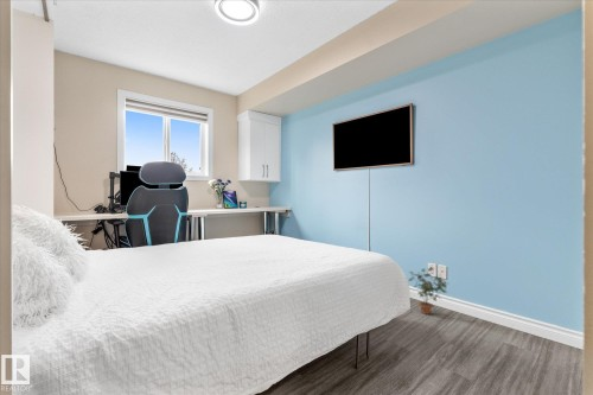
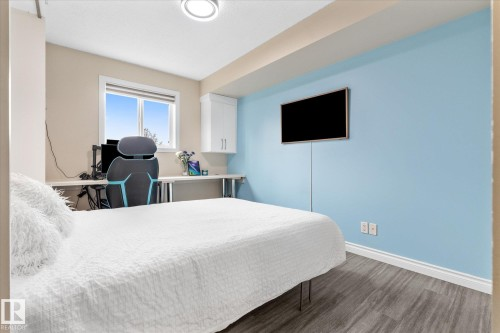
- potted plant (426, 289)
